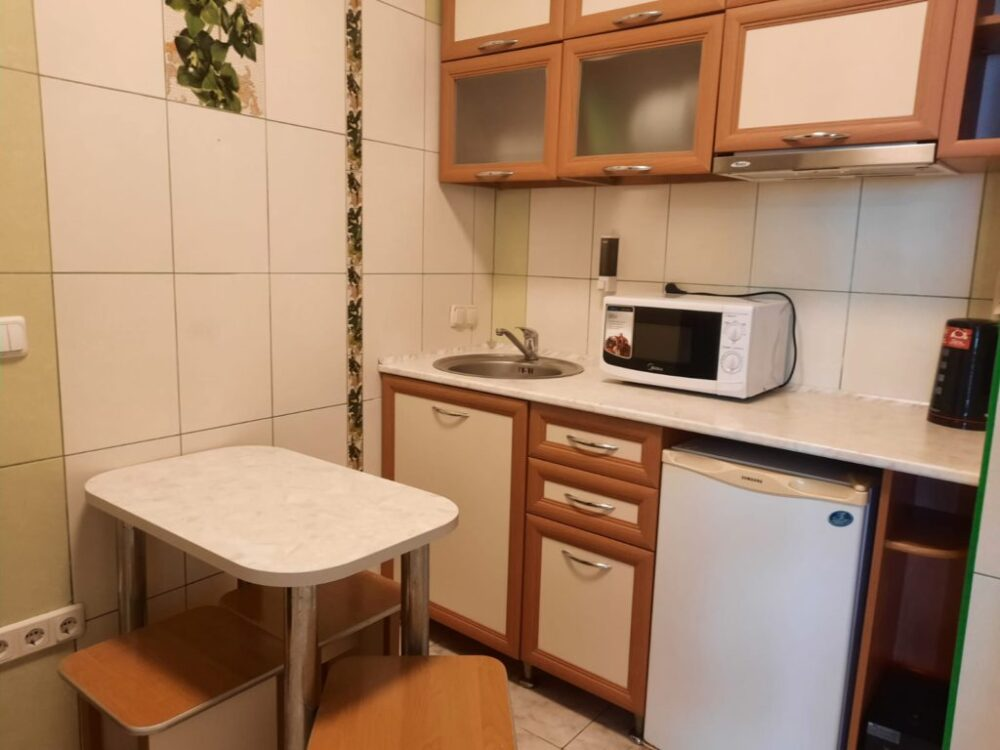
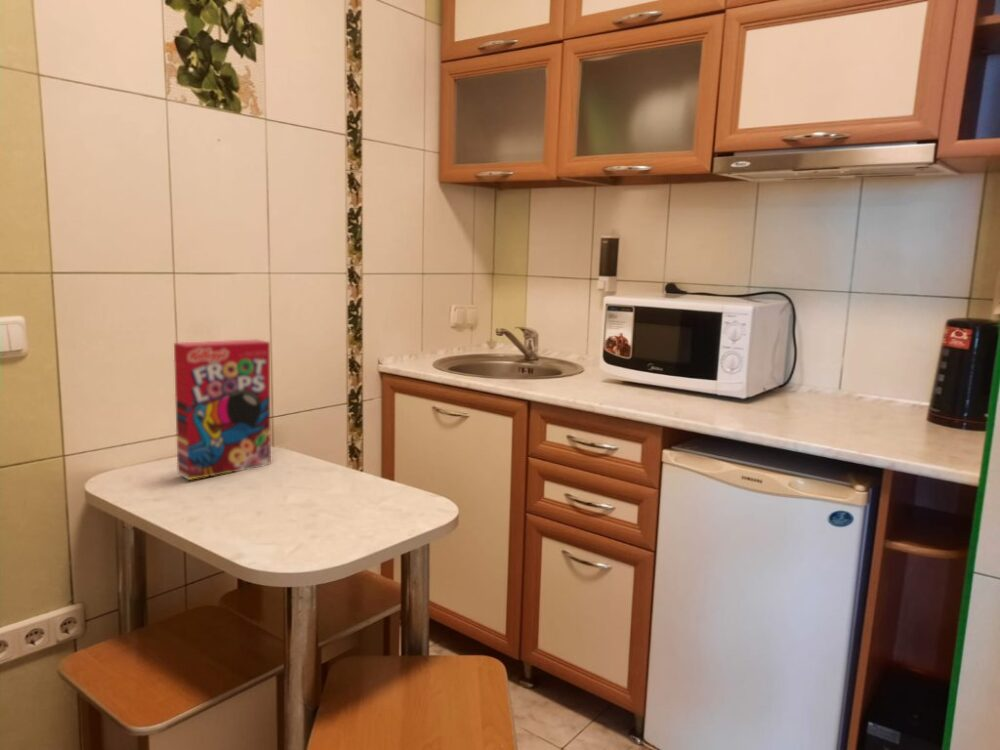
+ cereal box (224, 406)
